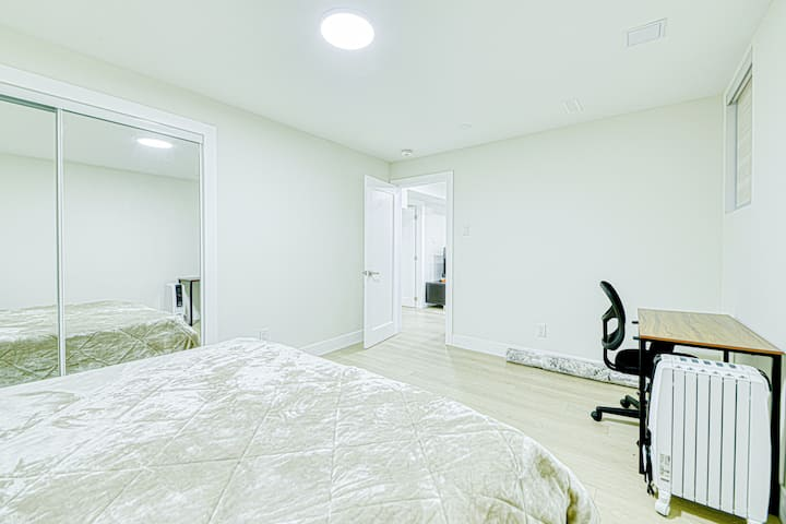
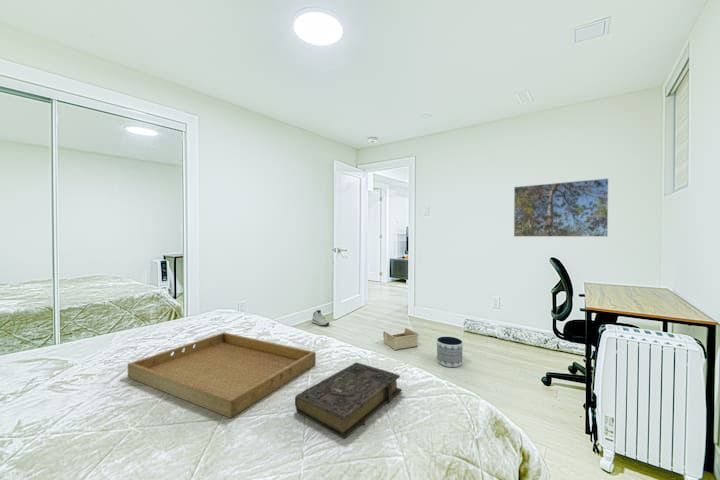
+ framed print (557, 209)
+ planter (449, 351)
+ sneaker (320, 317)
+ storage bin (400, 338)
+ tray (226, 363)
+ book (351, 392)
